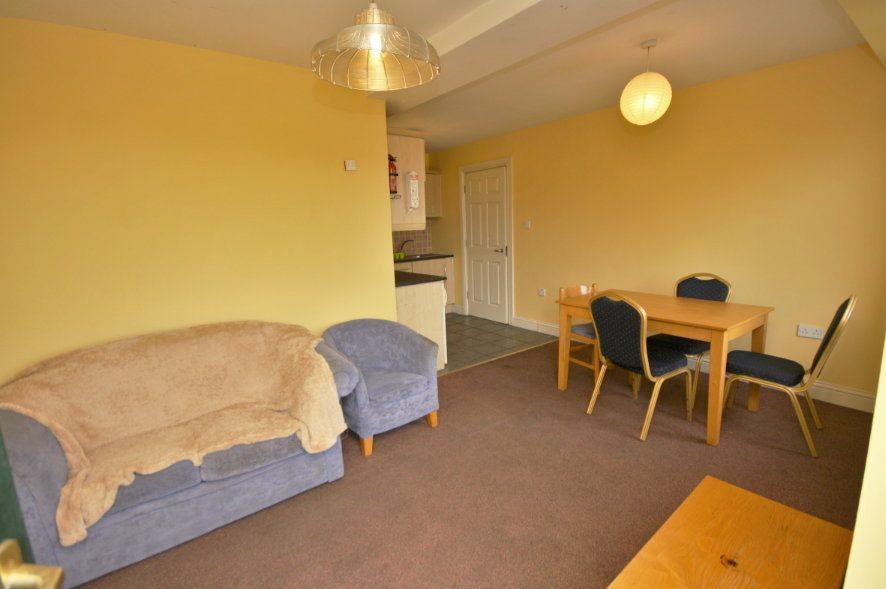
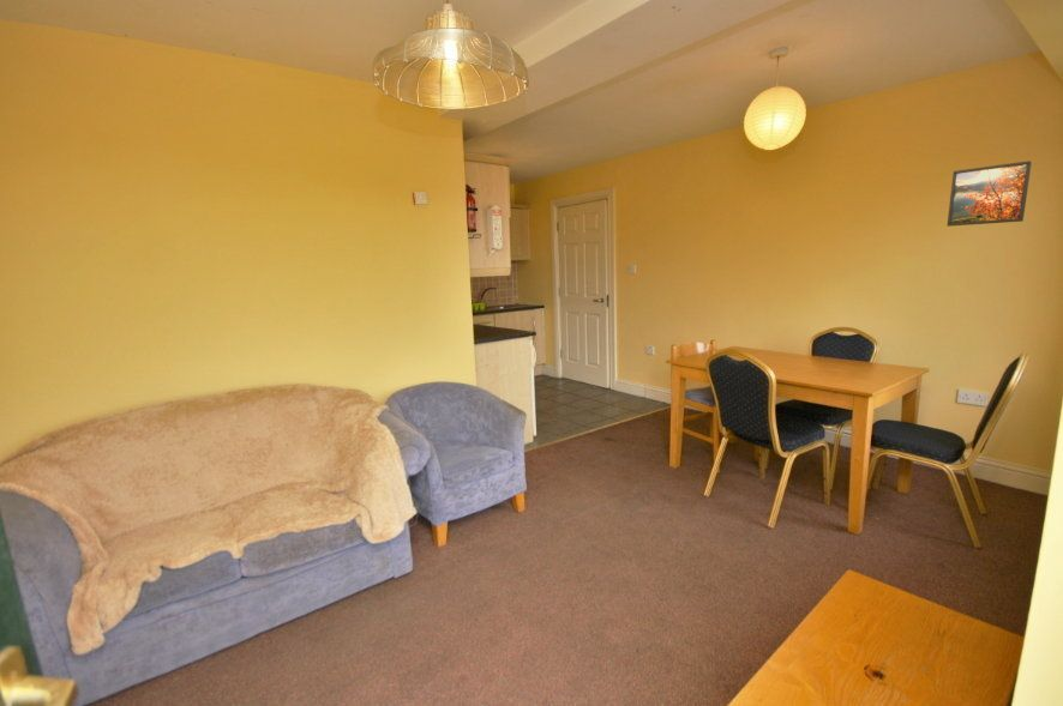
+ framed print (986, 194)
